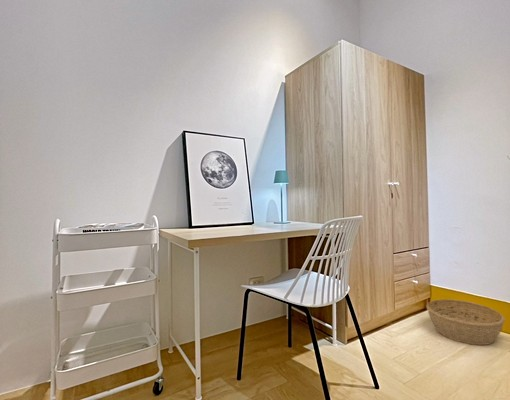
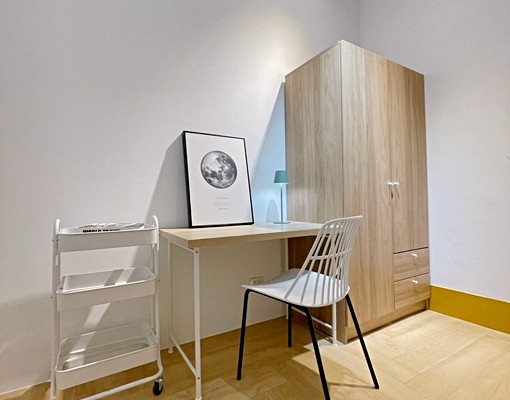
- basket (463, 321)
